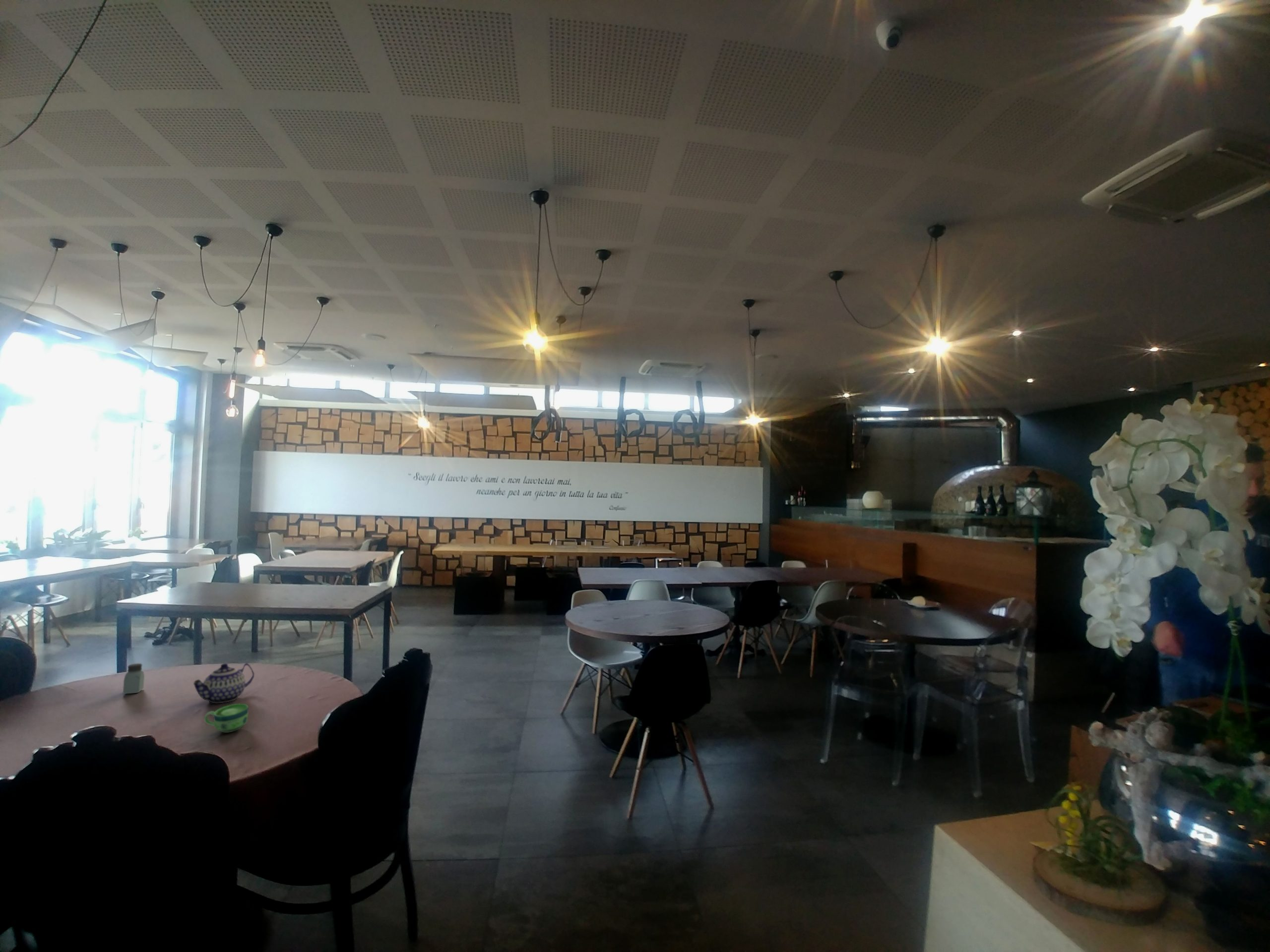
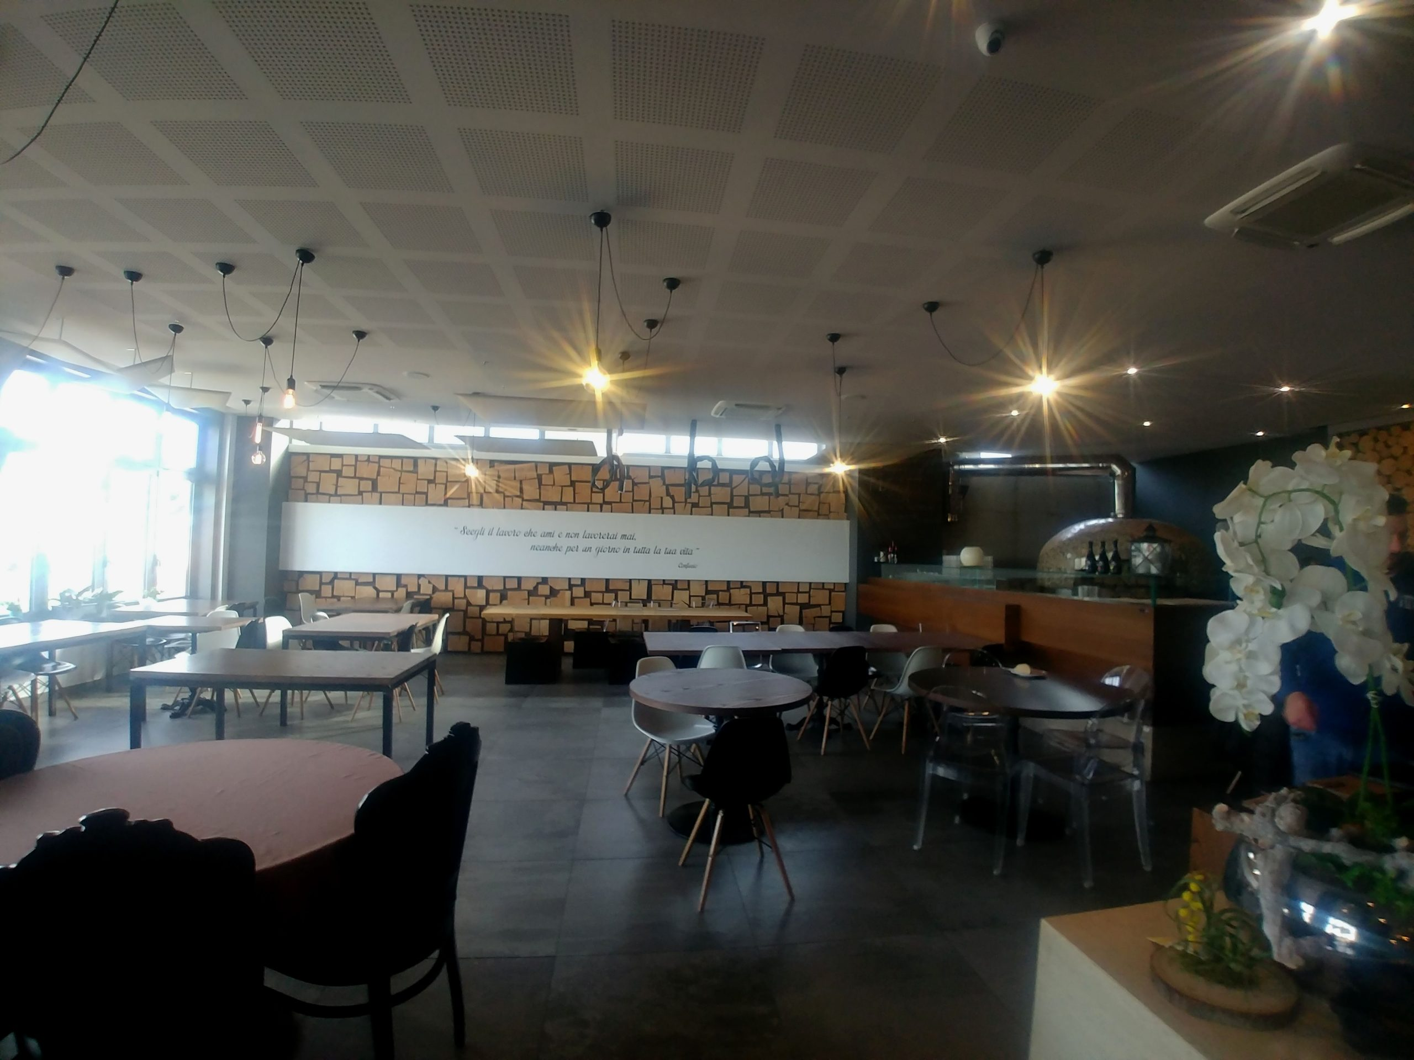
- cup (225, 719)
- saltshaker (134, 678)
- teapot (225, 681)
